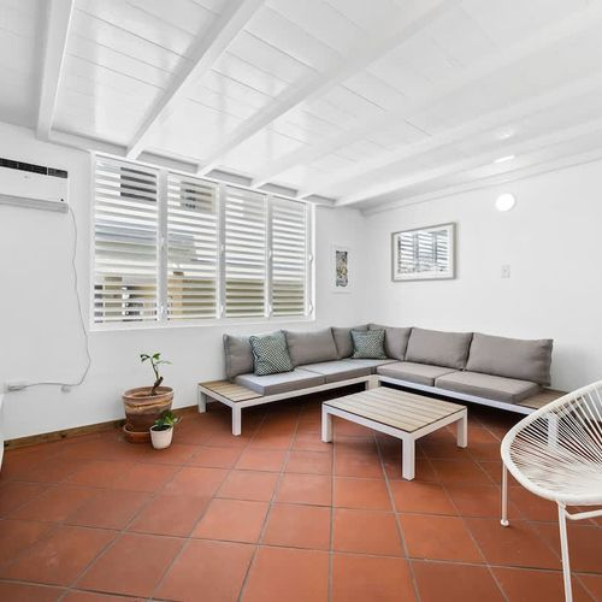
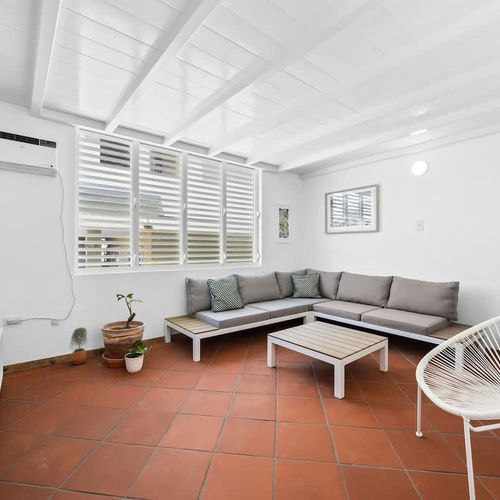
+ potted plant (78, 345)
